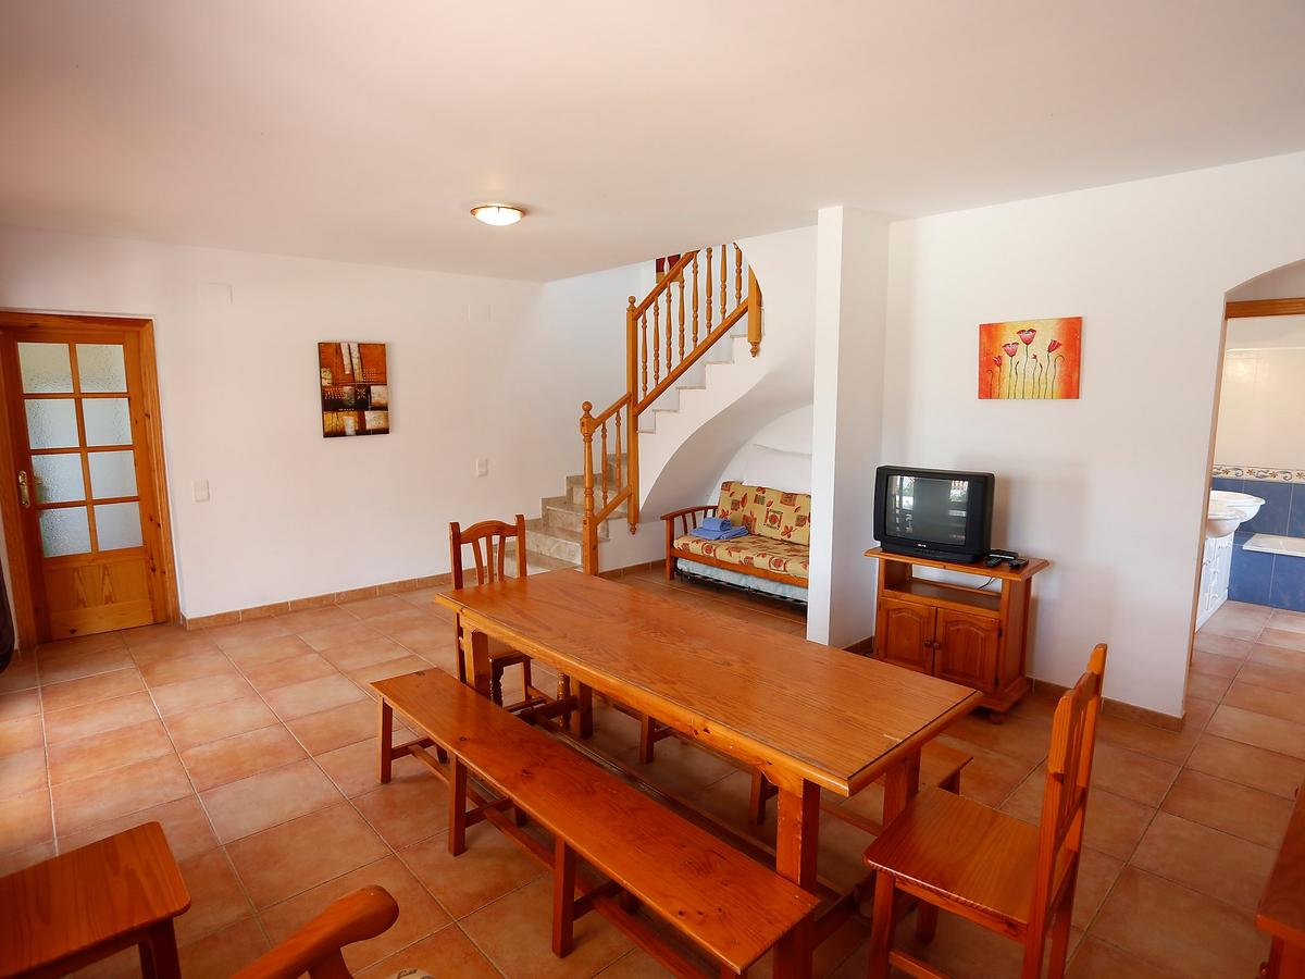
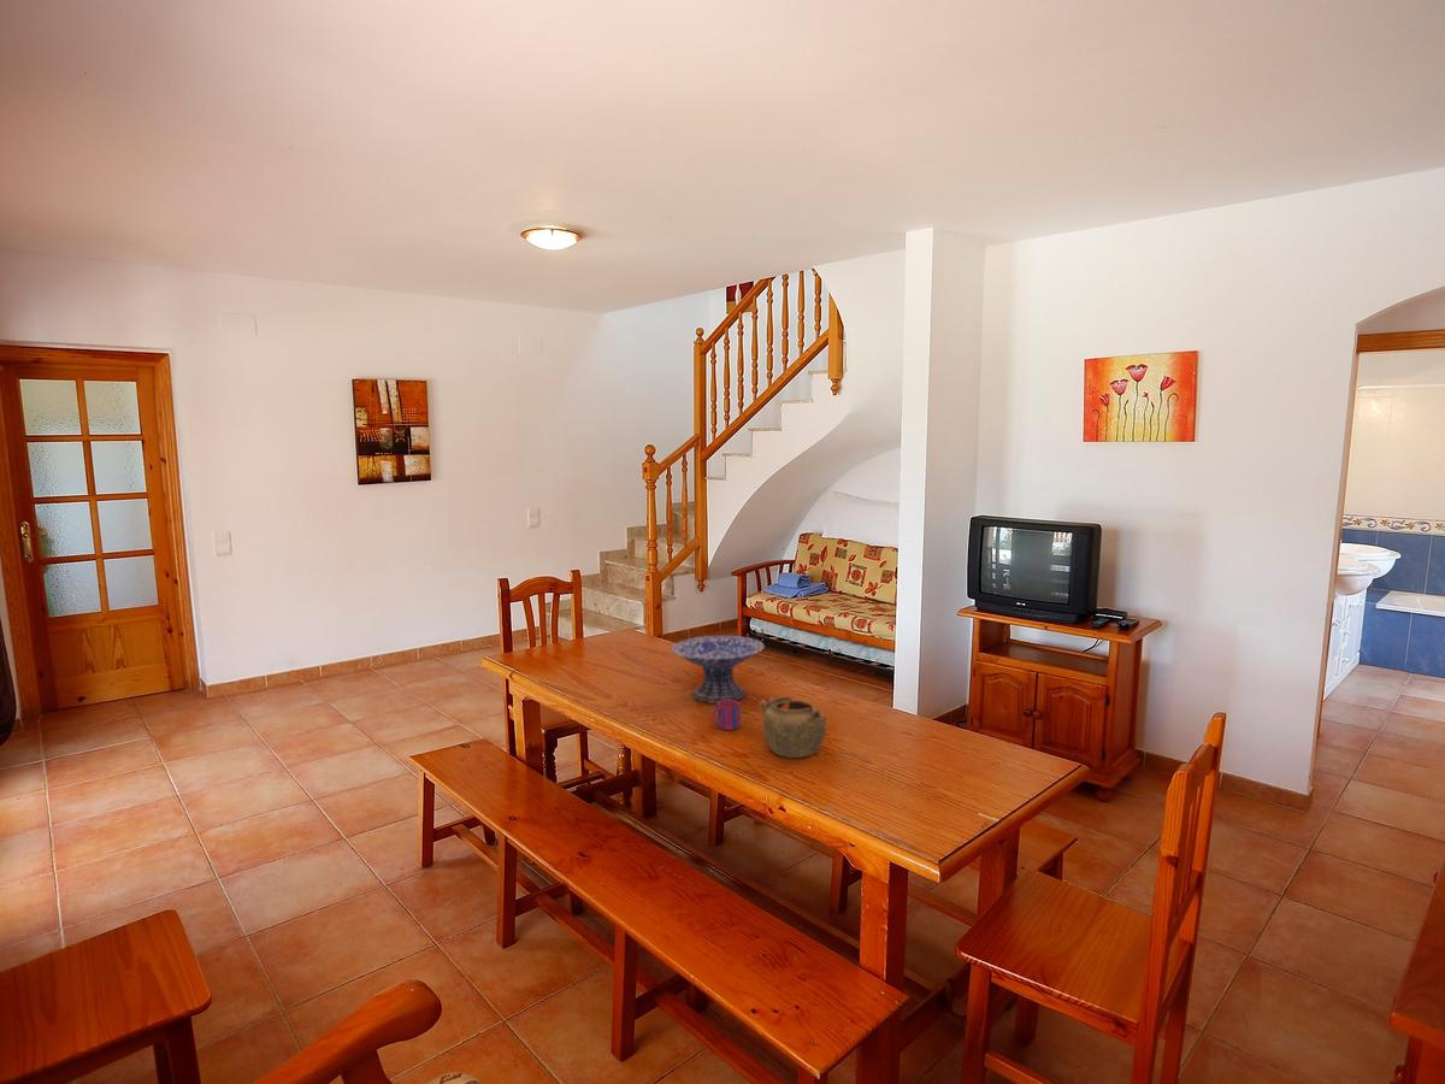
+ decorative bowl (718, 670)
+ teapot (789, 724)
+ mug (724, 715)
